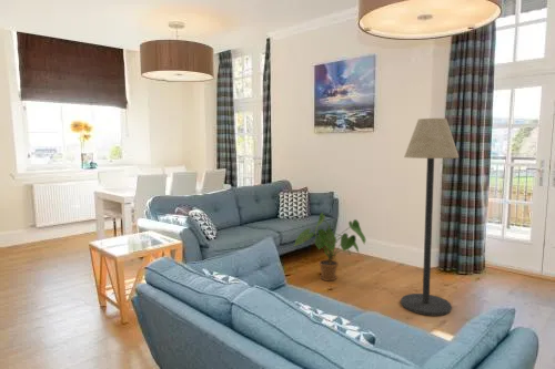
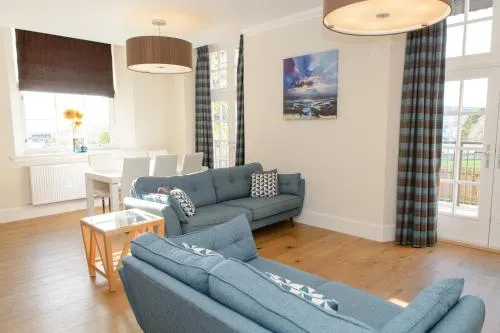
- house plant (330, 248)
- floor lamp (428, 214)
